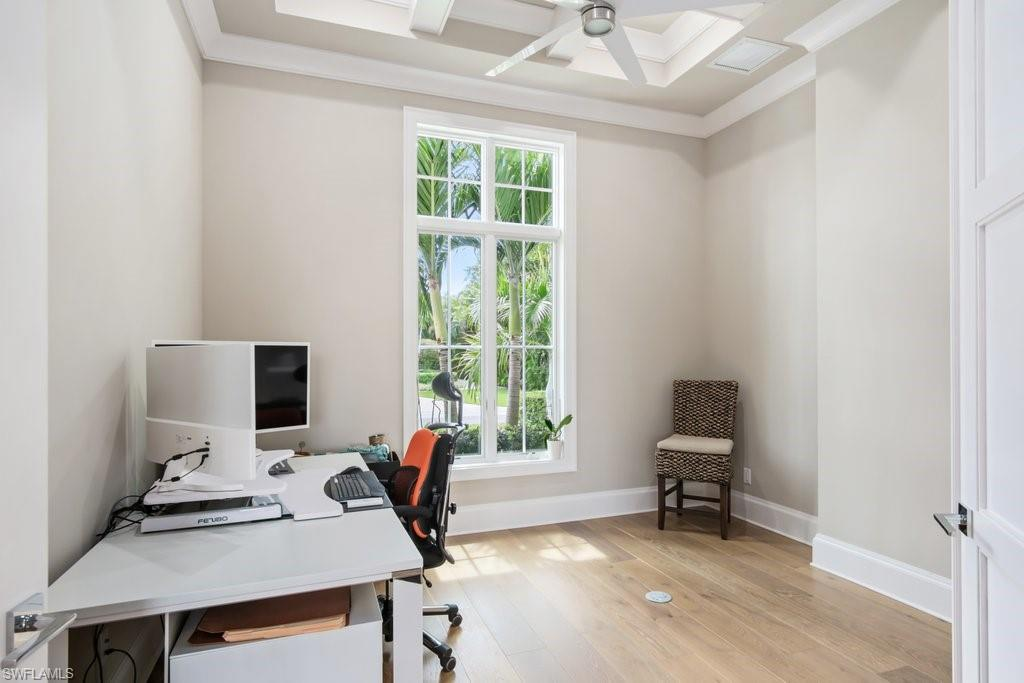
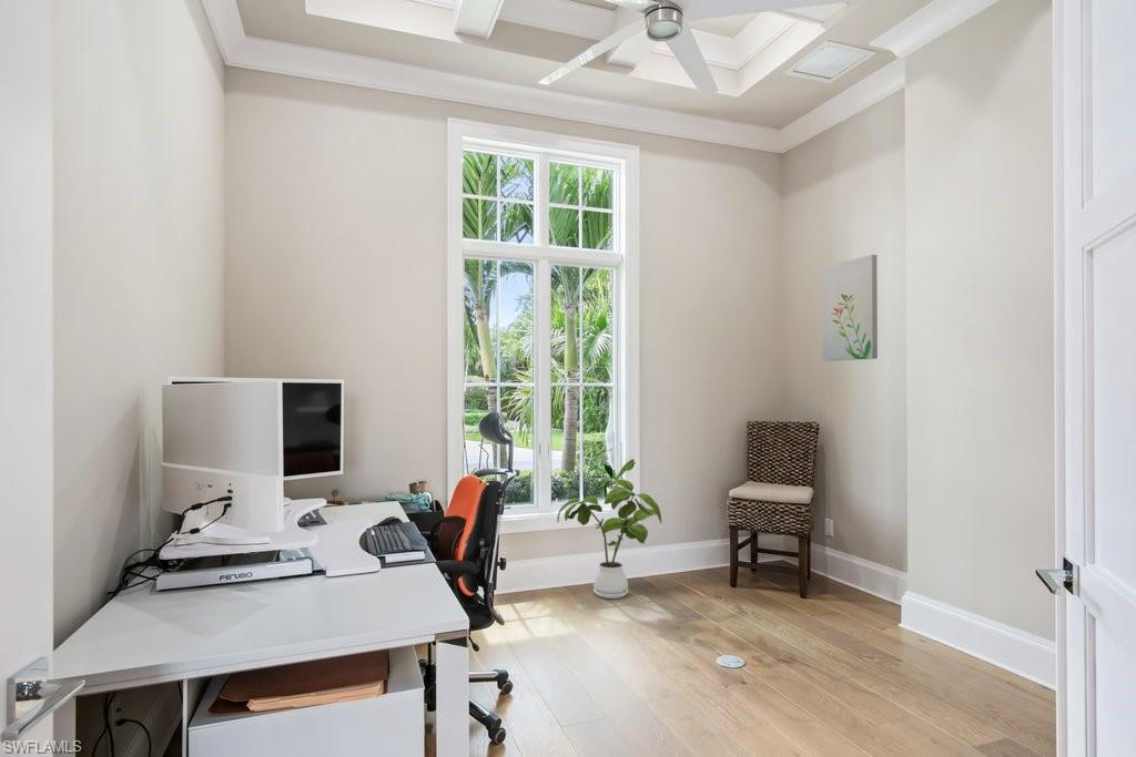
+ house plant (622, 539)
+ wall art (848, 310)
